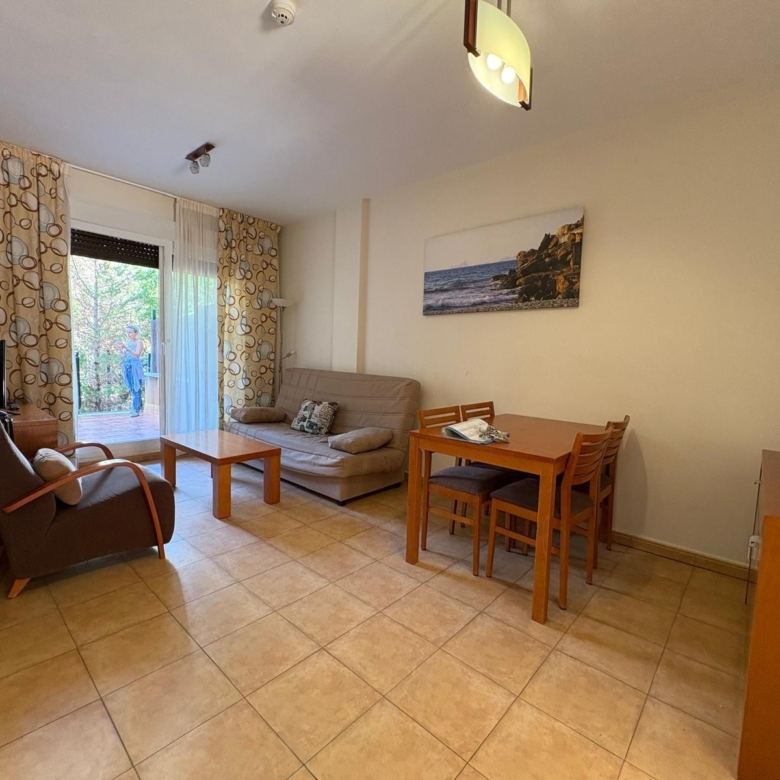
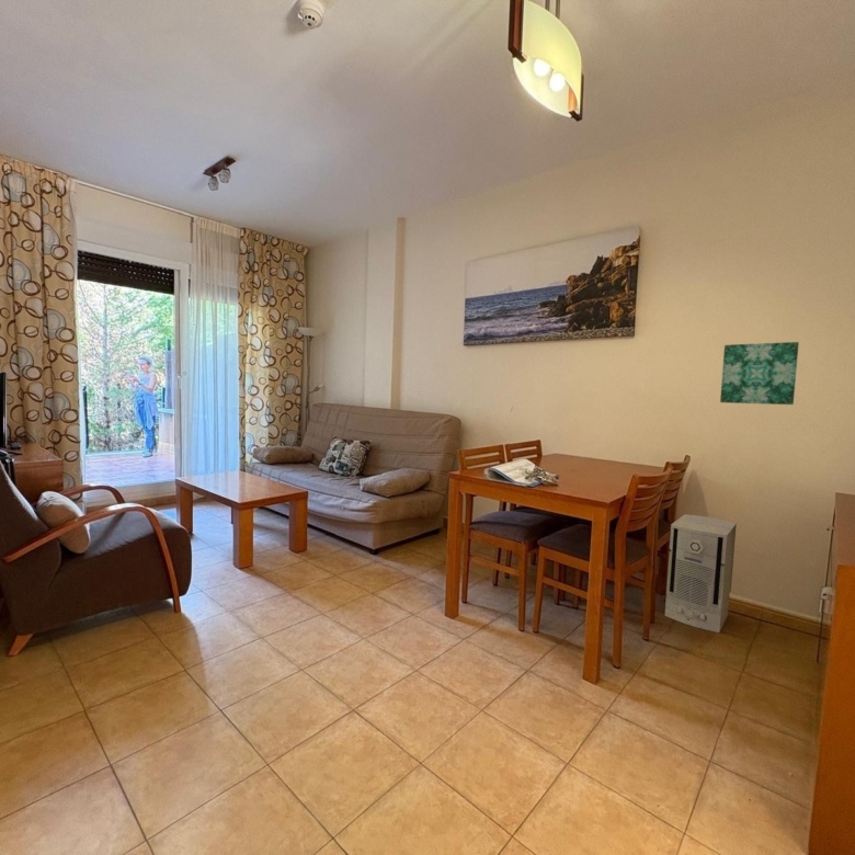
+ air purifier (700, 569)
+ wall art (757, 374)
